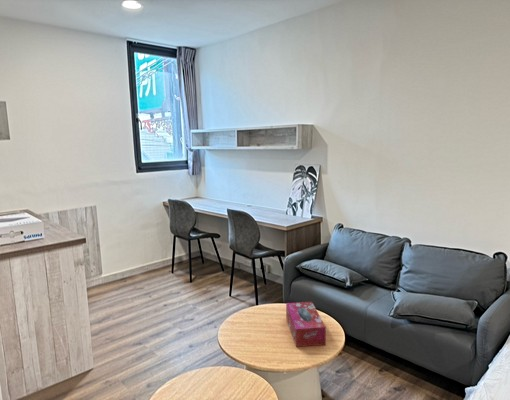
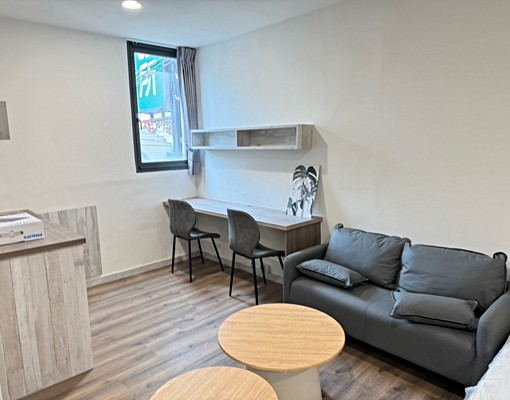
- tissue box (304, 322)
